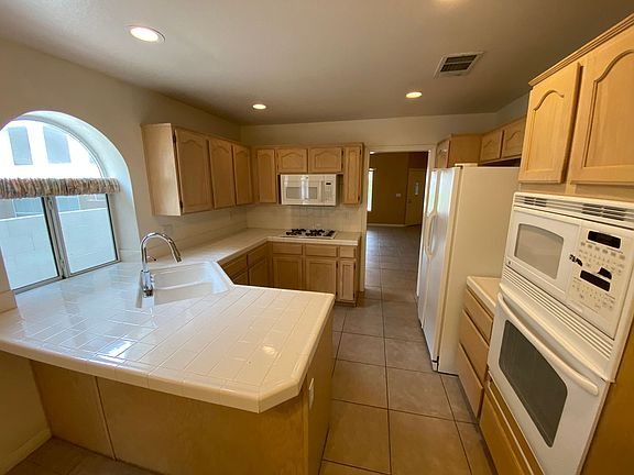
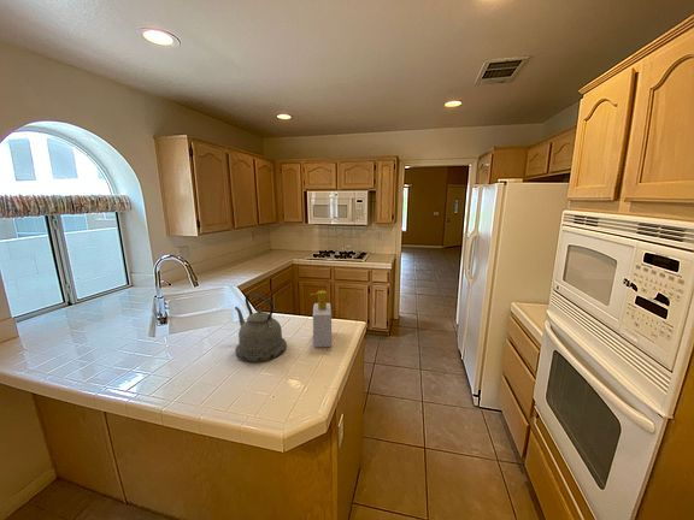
+ soap bottle (320, 315)
+ kettle (257, 323)
